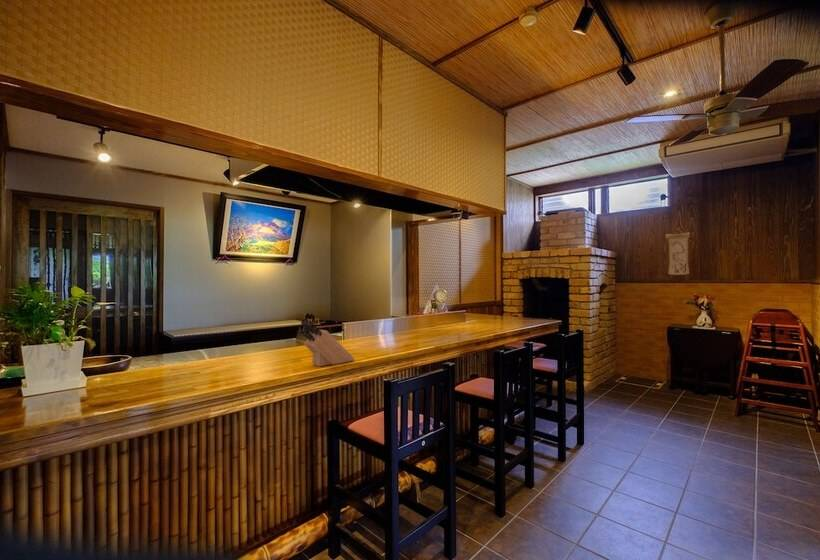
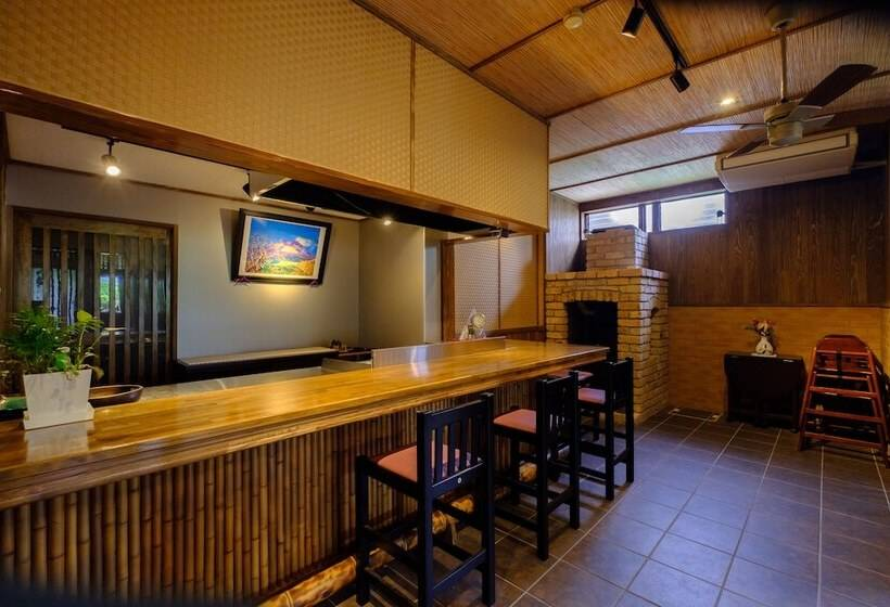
- knife block (326, 340)
- wall scroll (677, 250)
